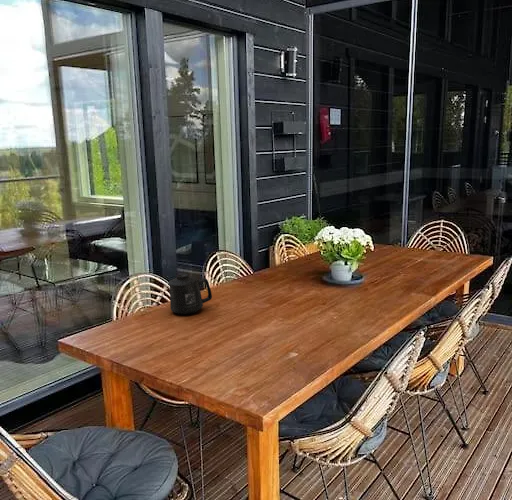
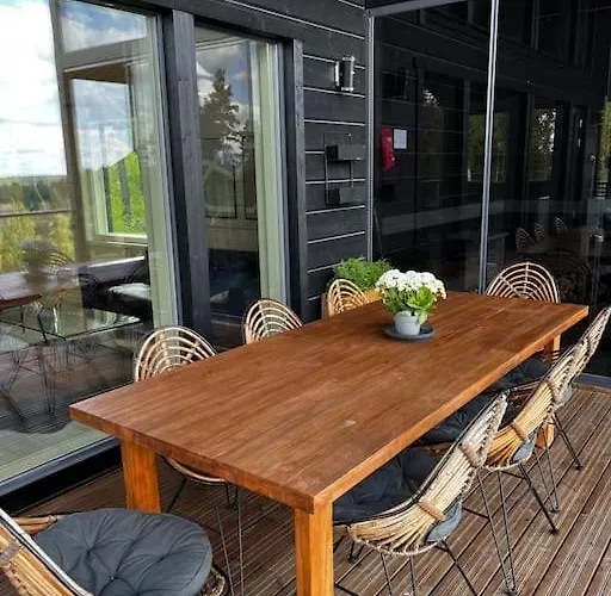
- mug (188, 292)
